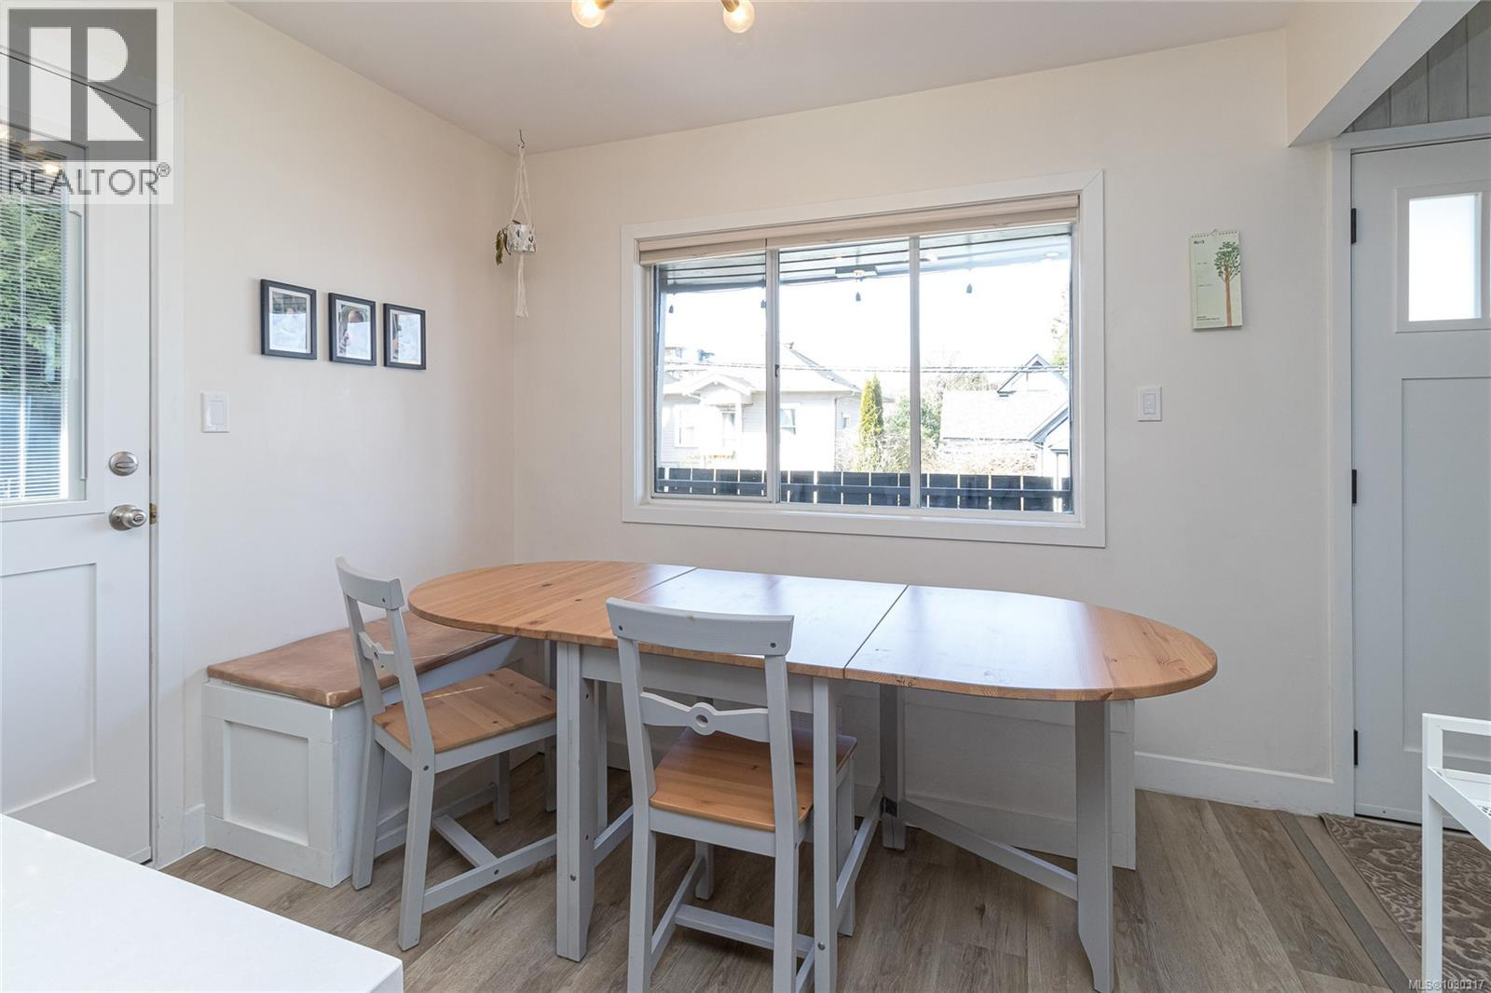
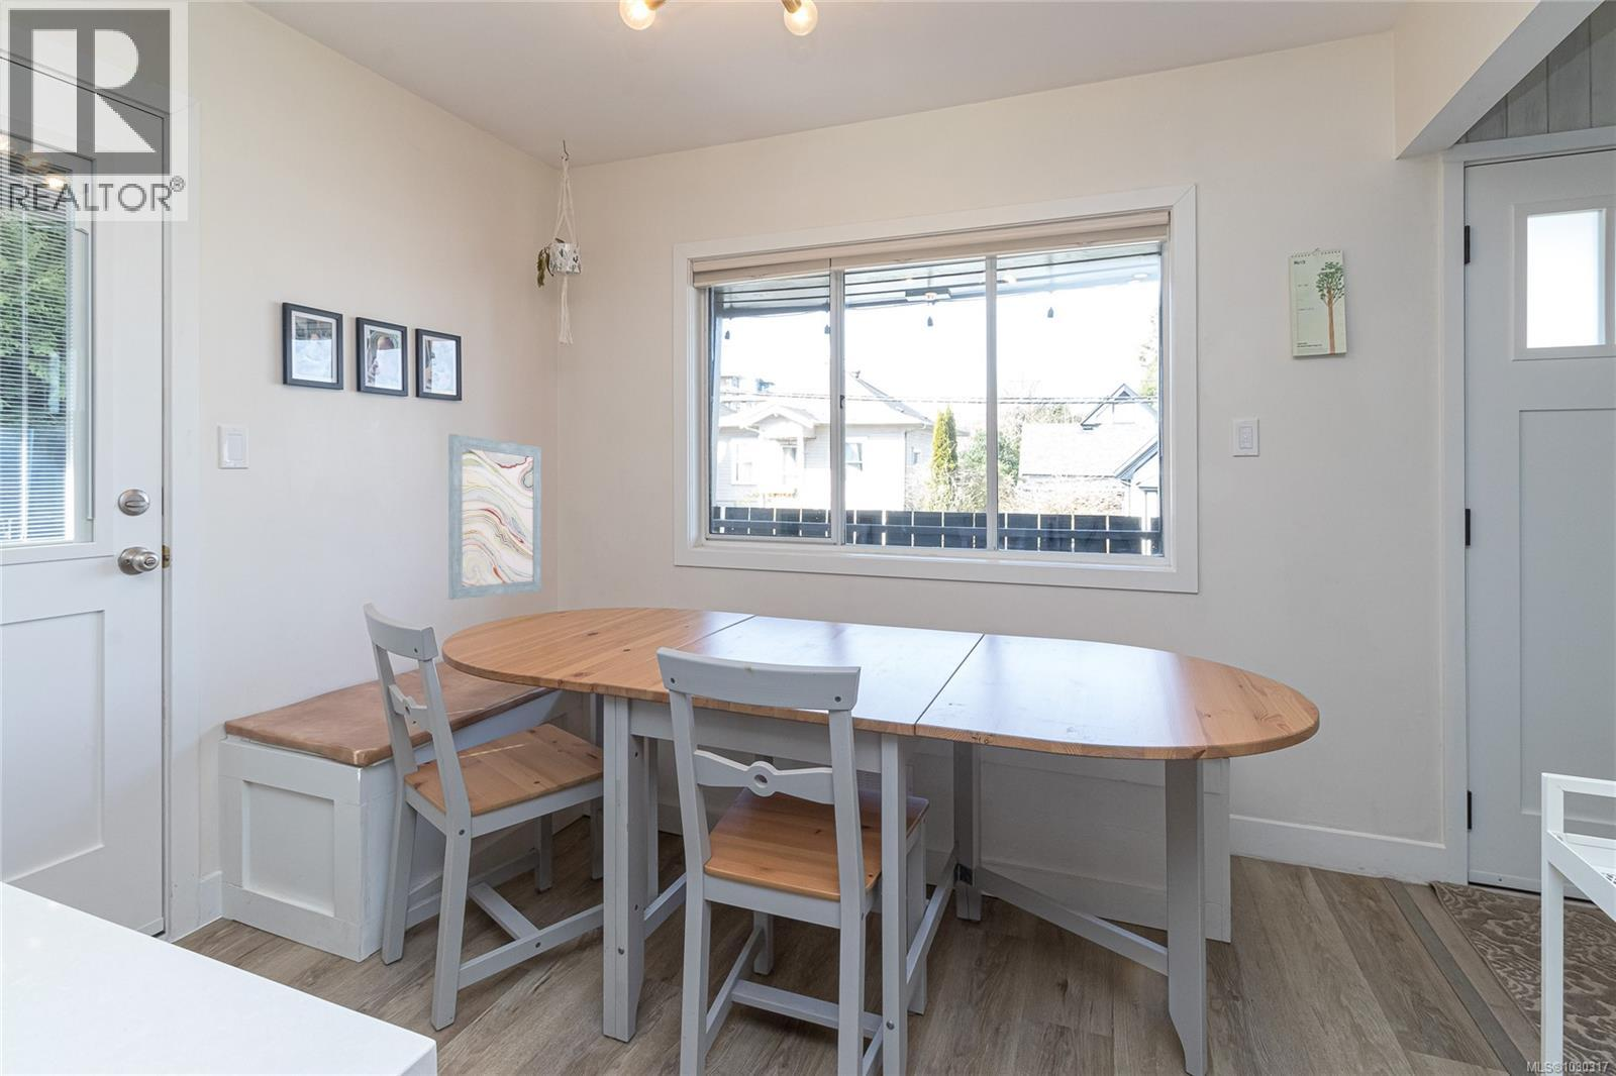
+ wall art (497, 518)
